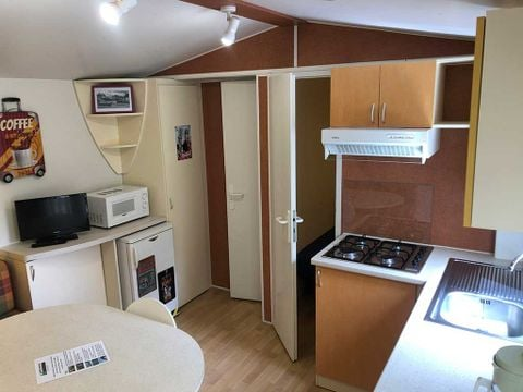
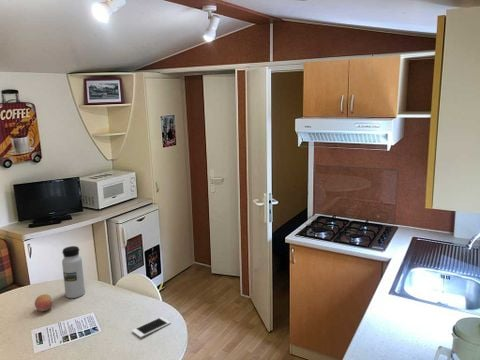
+ fruit (43, 302)
+ cell phone (151, 326)
+ water bottle (73, 271)
